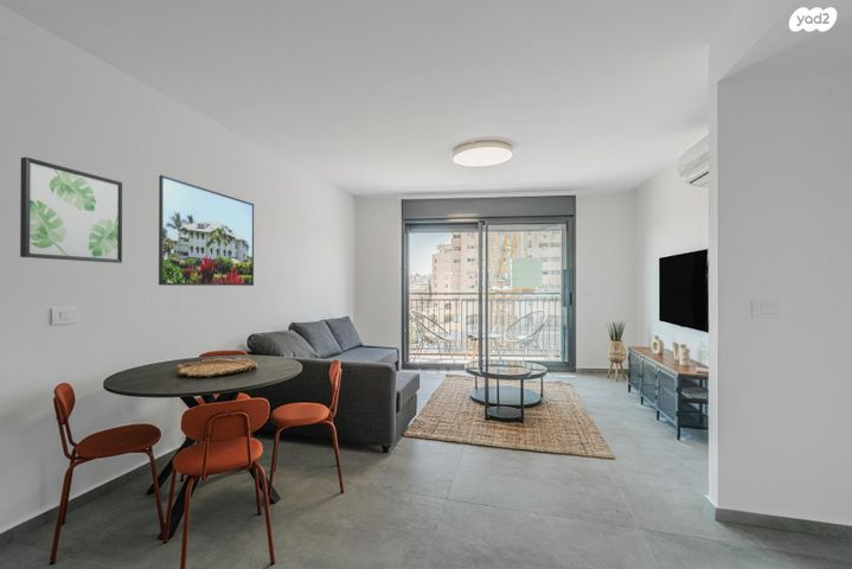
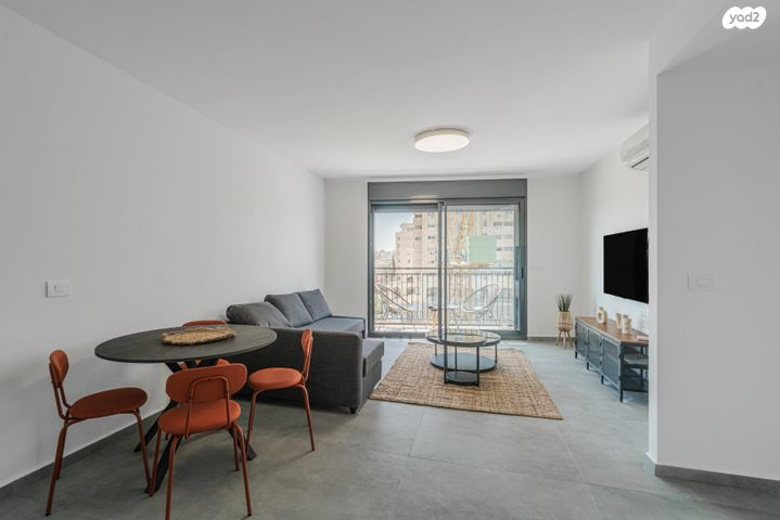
- wall art (76, 216)
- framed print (213, 238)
